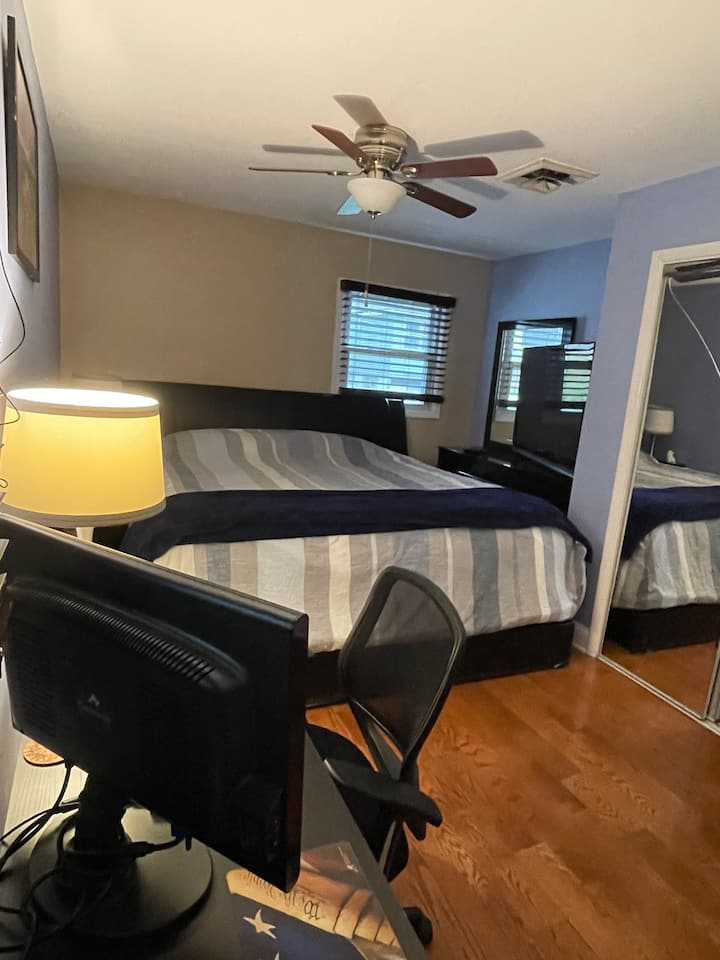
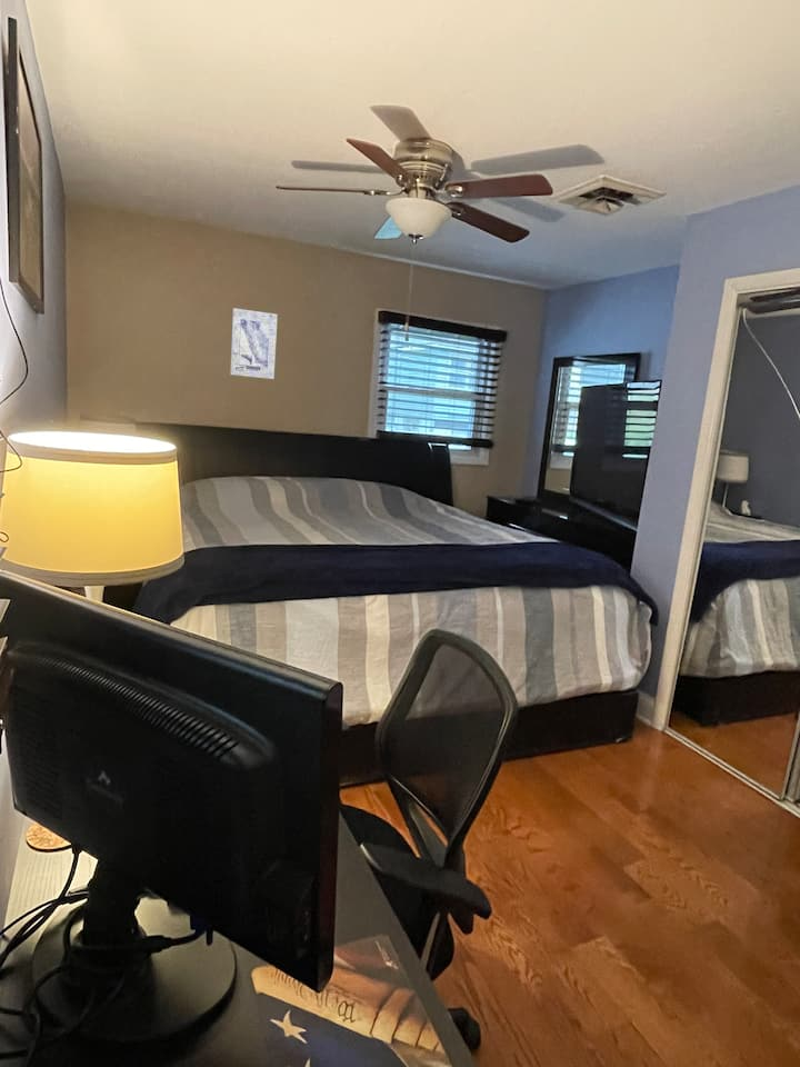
+ wall art (253, 343)
